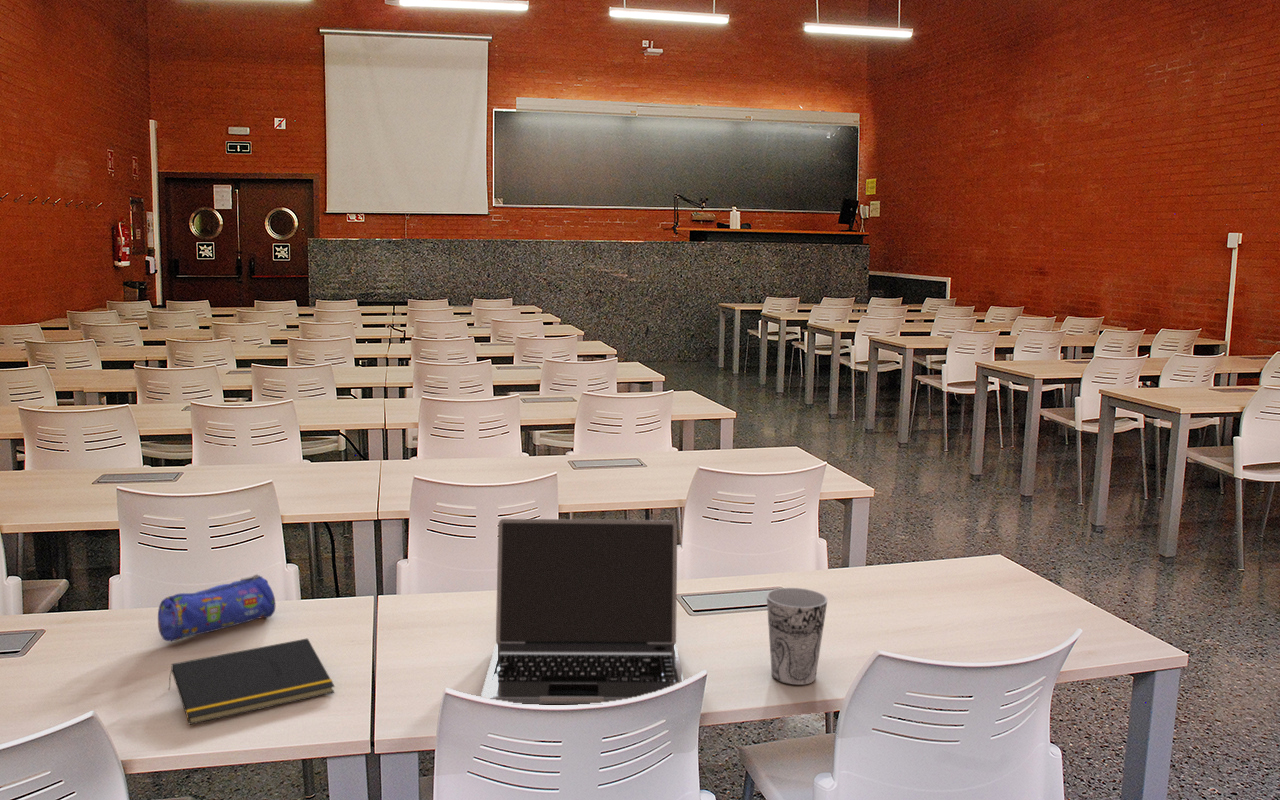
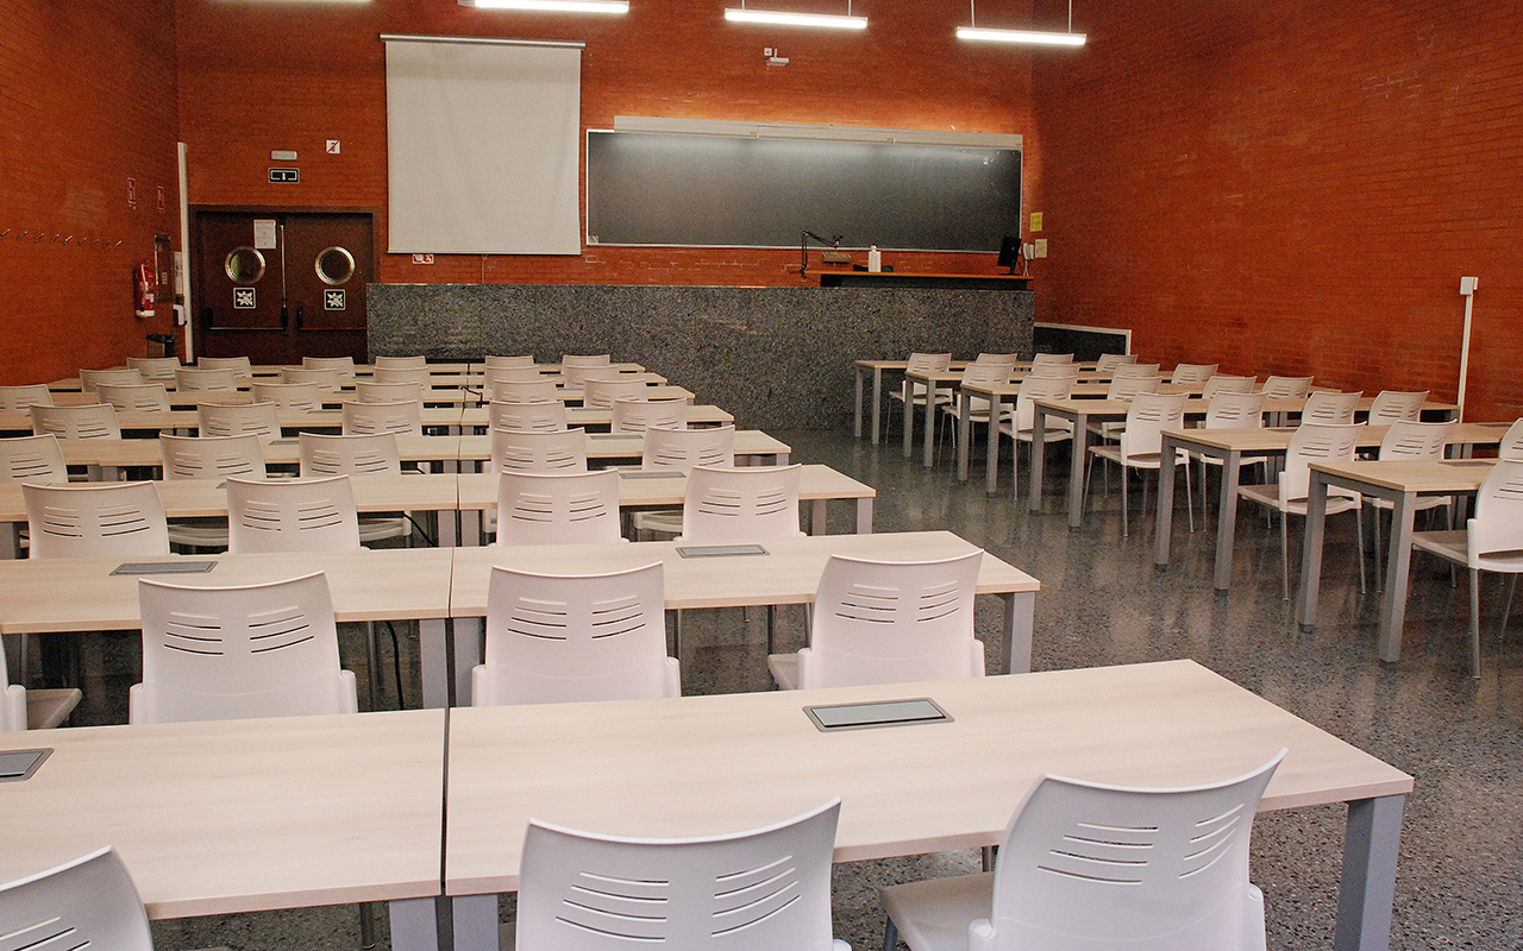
- pencil case (218, 605)
- laptop (586, 605)
- notepad (253, 678)
- cup (795, 636)
